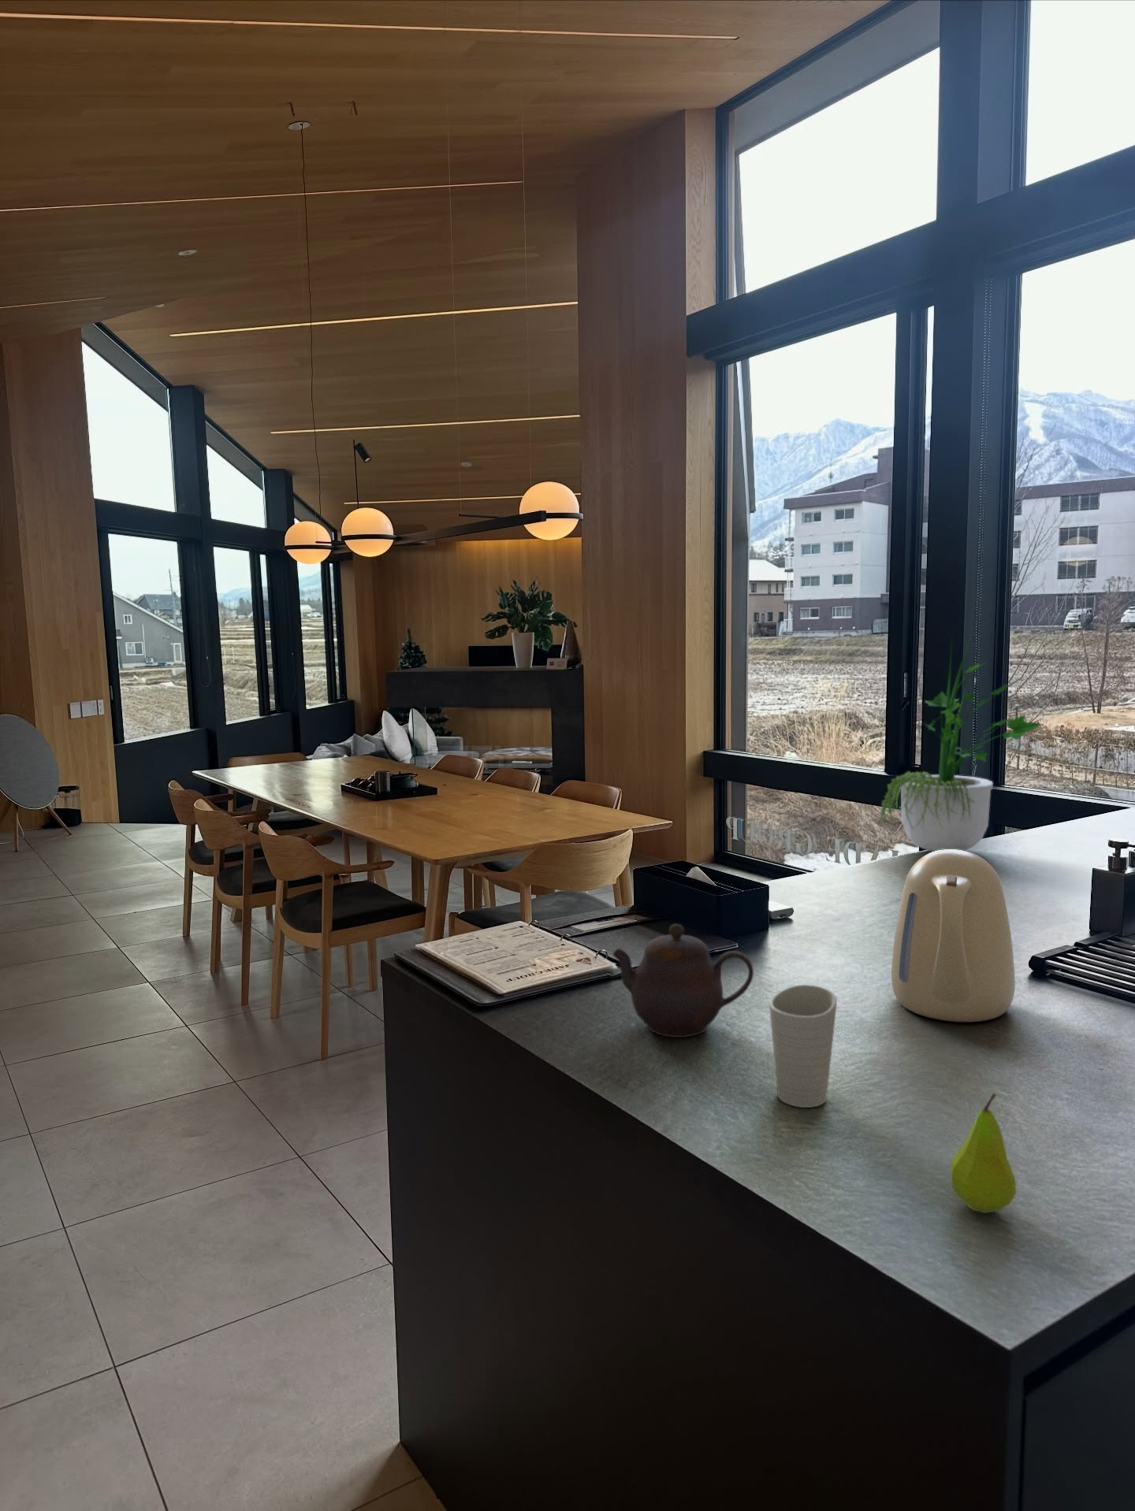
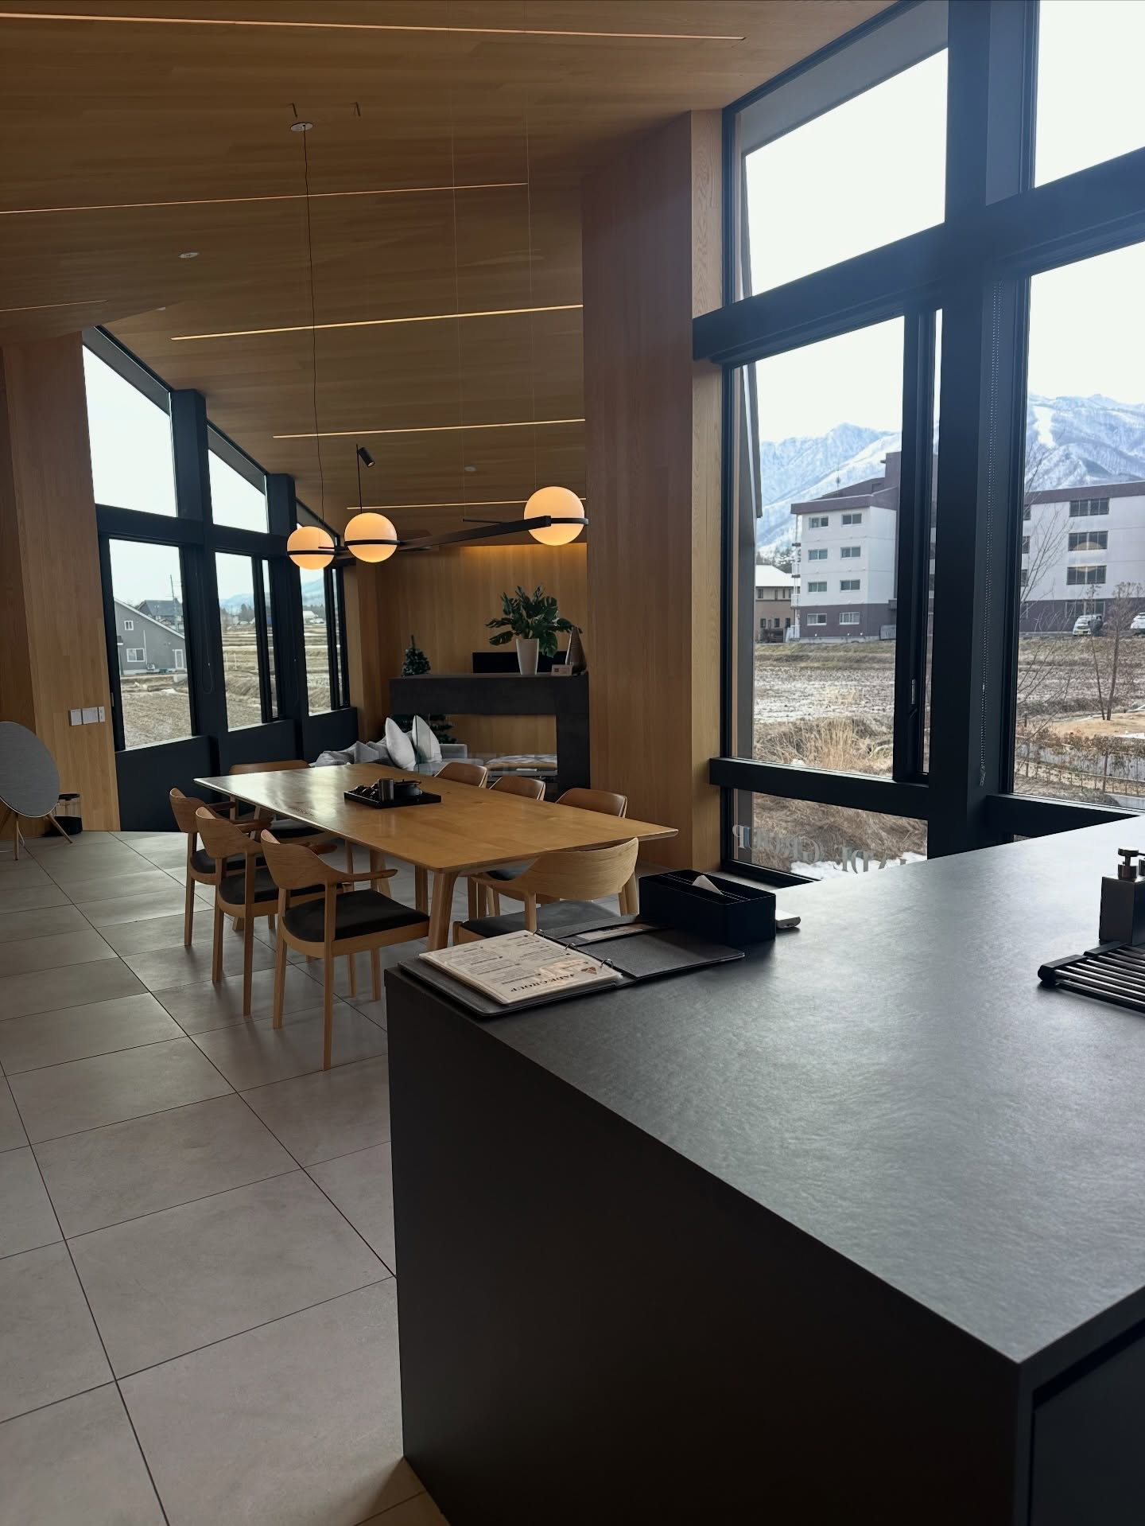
- kettle (953, 929)
- fruit (984, 1149)
- cup (802, 1045)
- teapot (683, 975)
- potted plant (955, 738)
